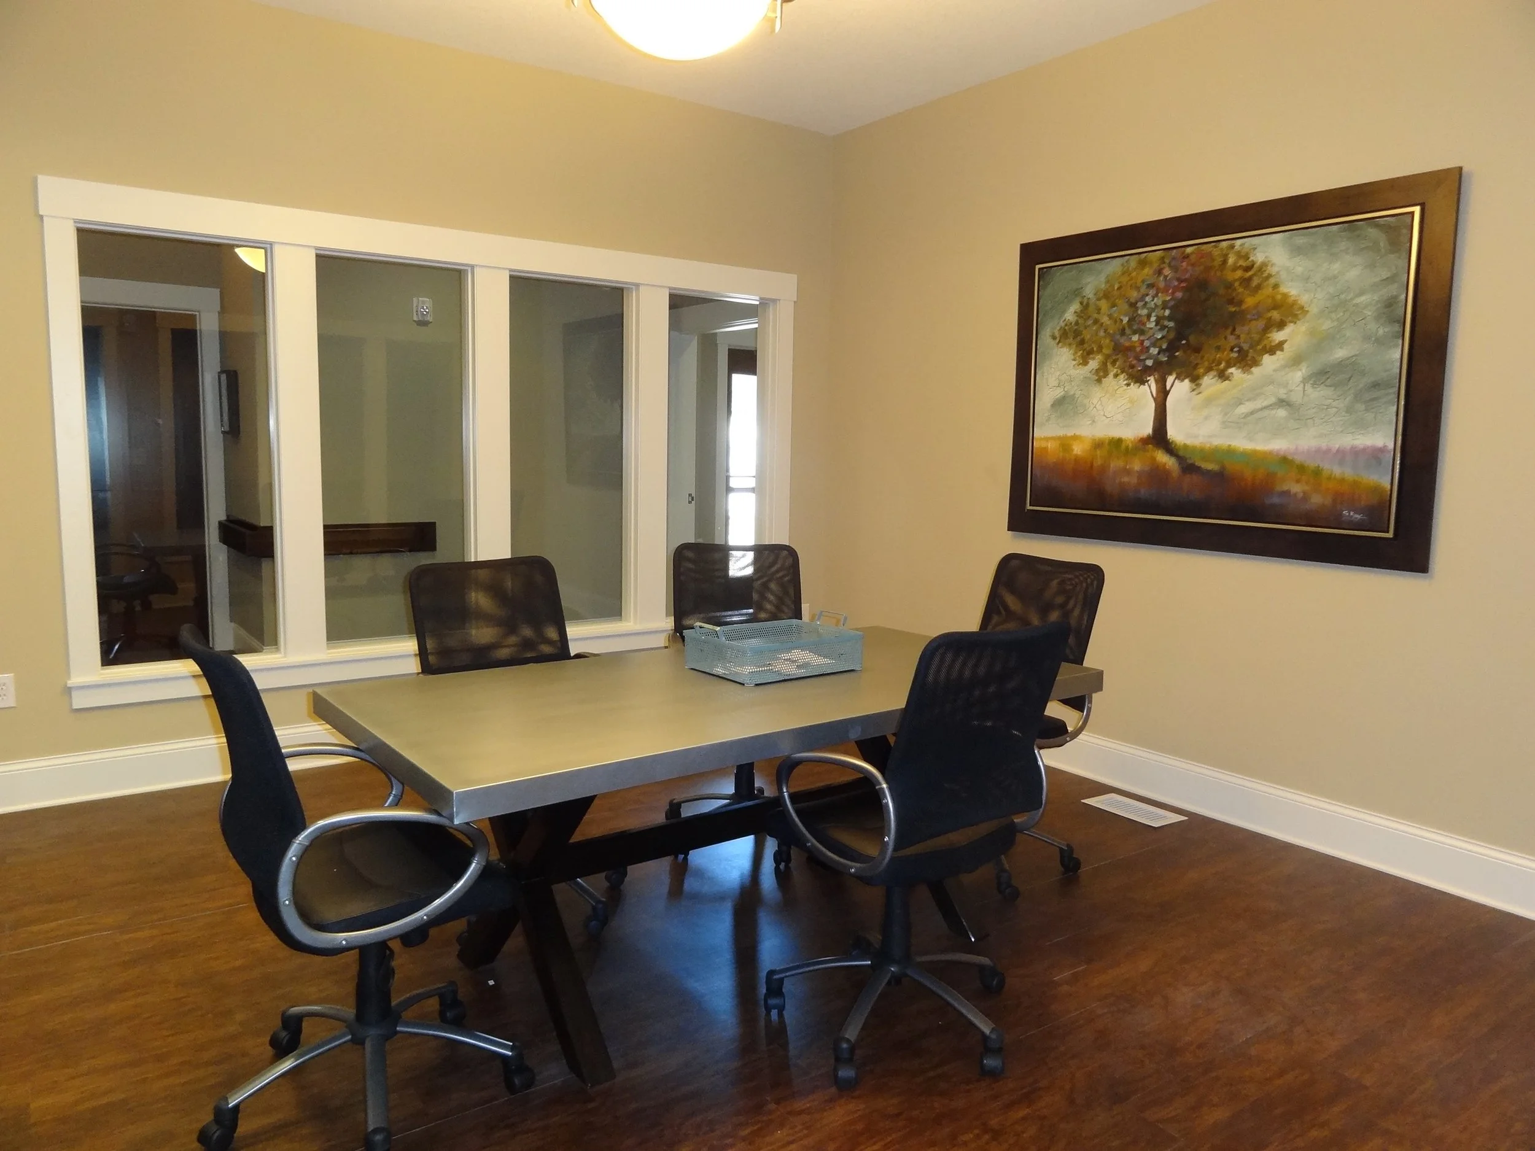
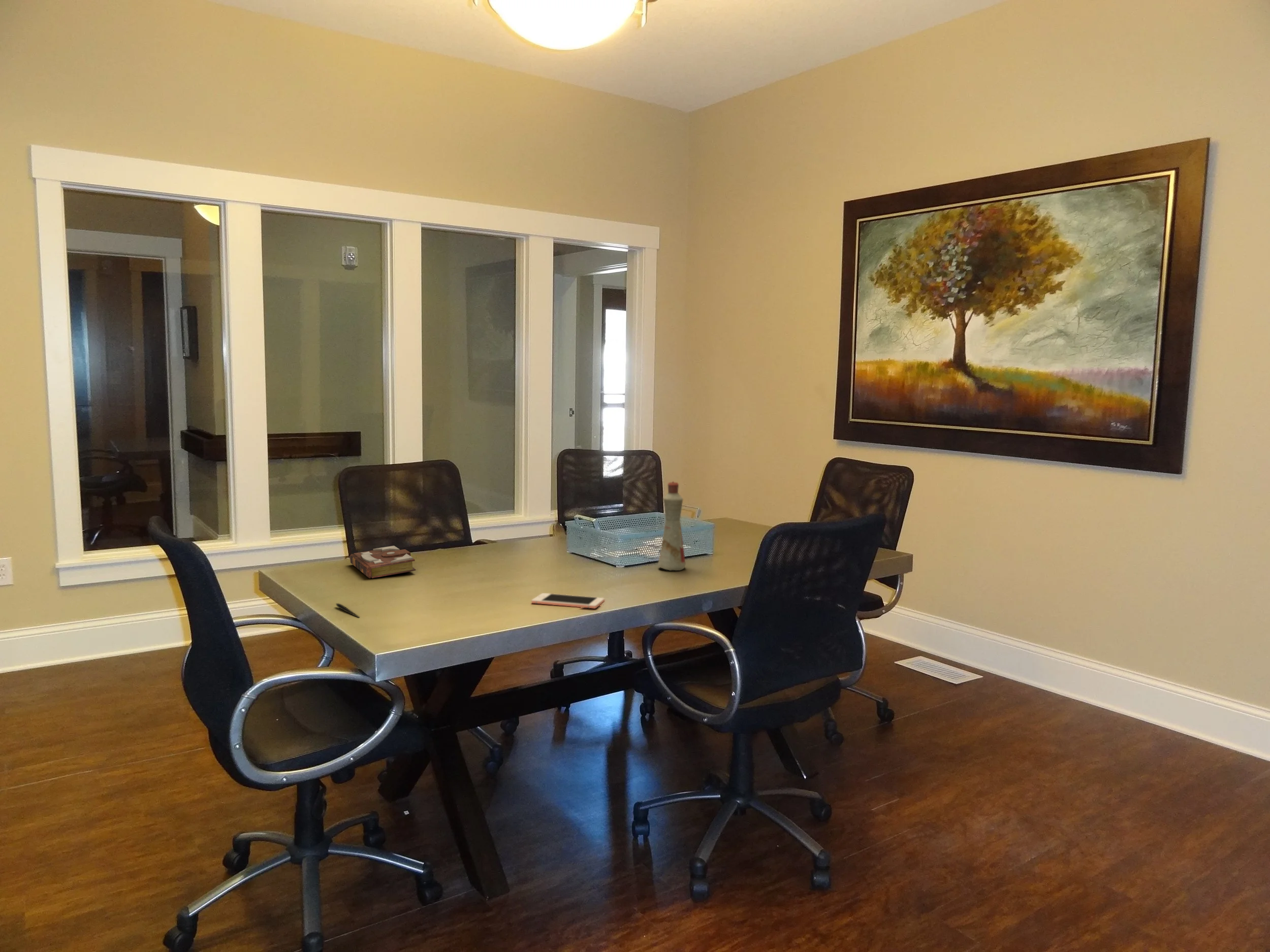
+ book (384, 561)
+ cell phone (568, 601)
+ bottle (672, 524)
+ pen (347, 610)
